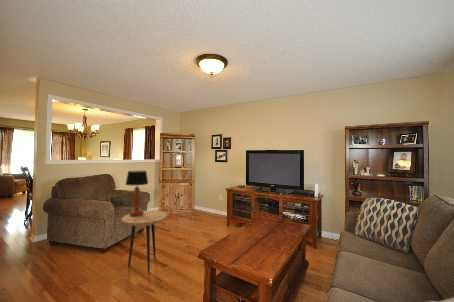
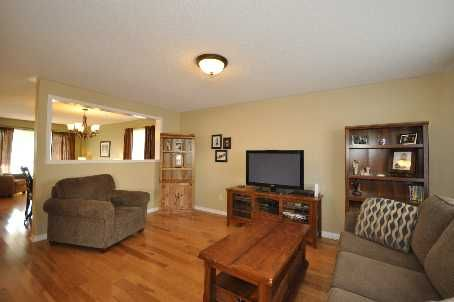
- table lamp (136, 192)
- side table (147, 240)
